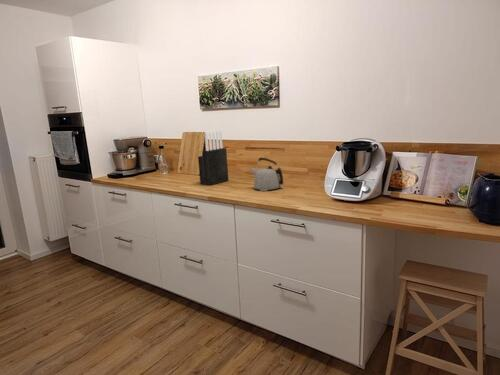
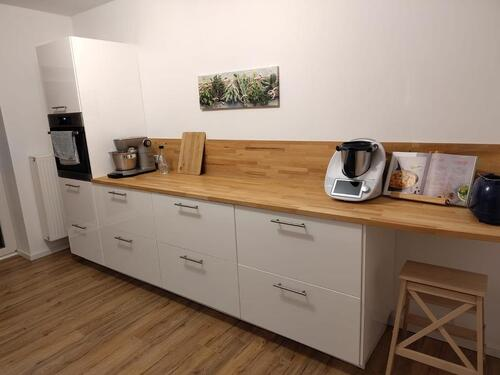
- kettle (265, 172)
- knife block (211, 157)
